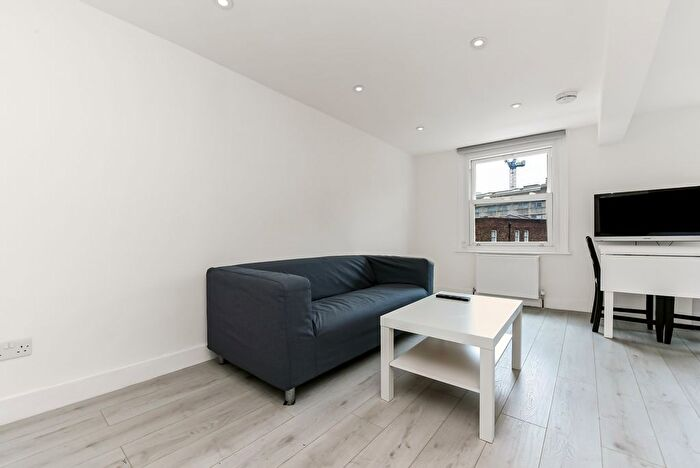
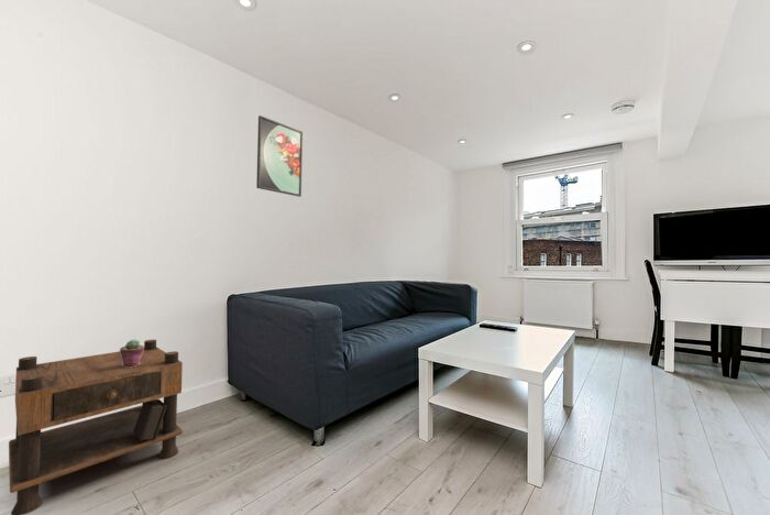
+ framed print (280, 157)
+ potted succulent (132, 352)
+ nightstand (100, 407)
